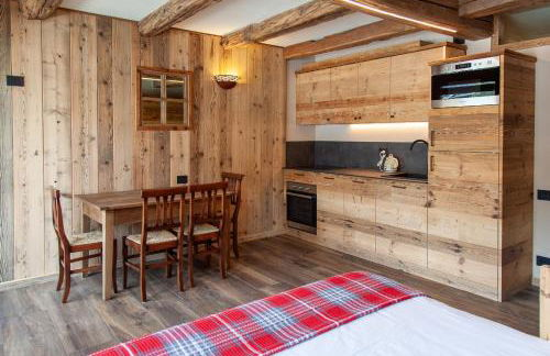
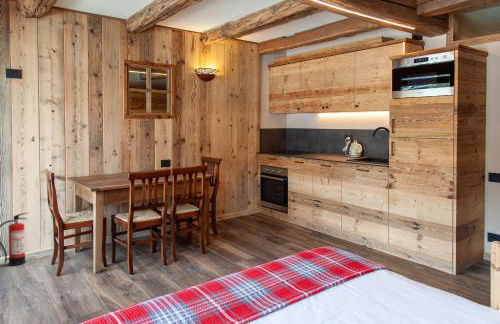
+ fire extinguisher (12, 239)
